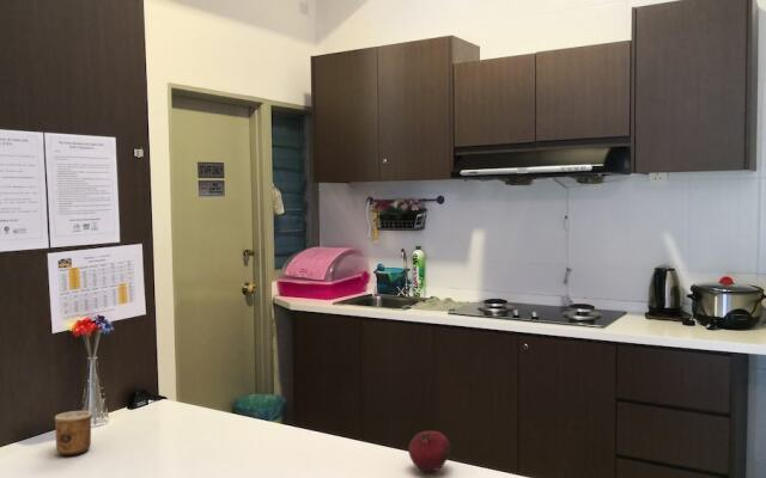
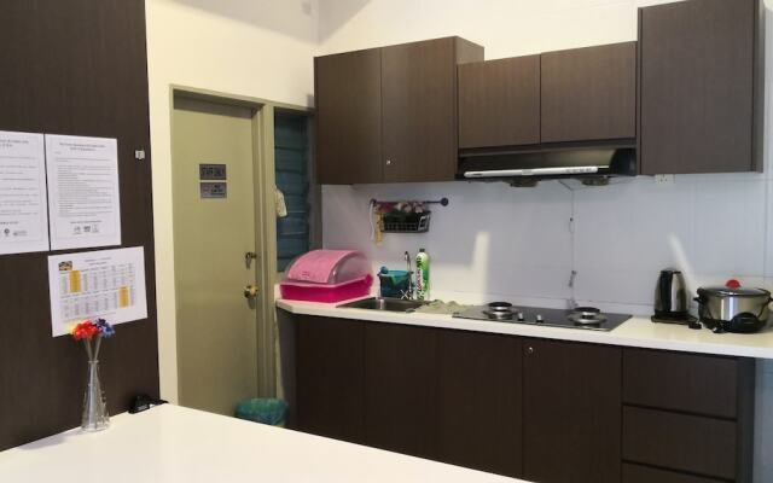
- cup (73, 431)
- fruit (428, 449)
